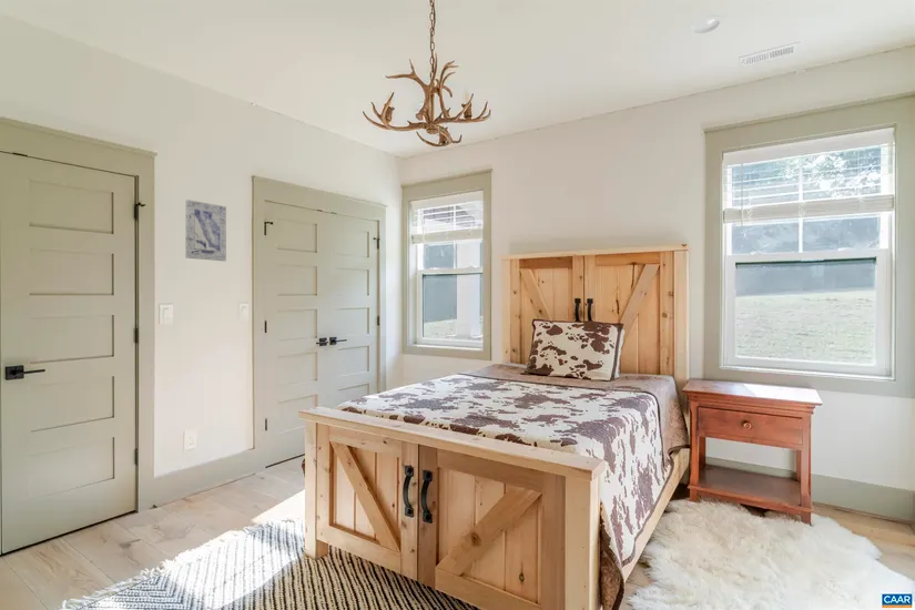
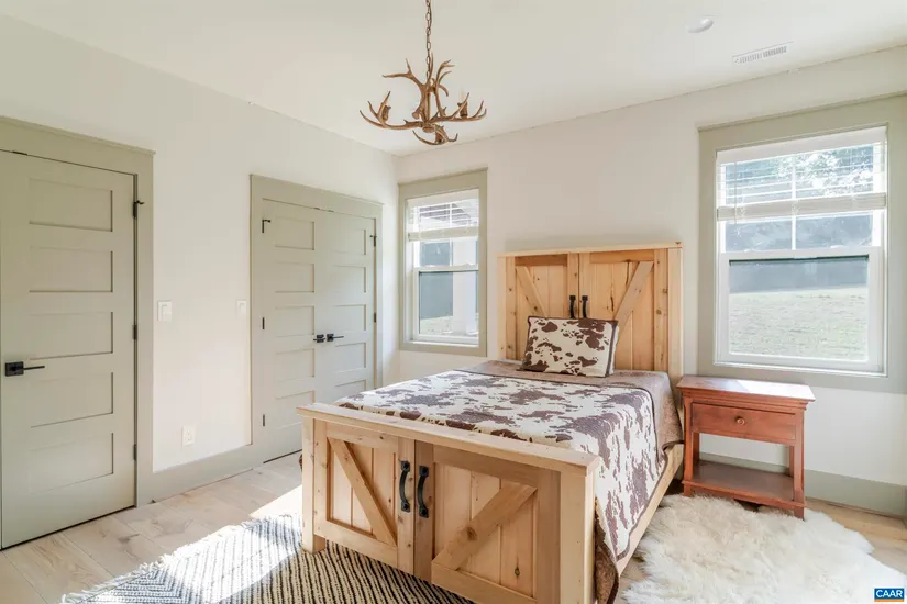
- wall art (206, 231)
